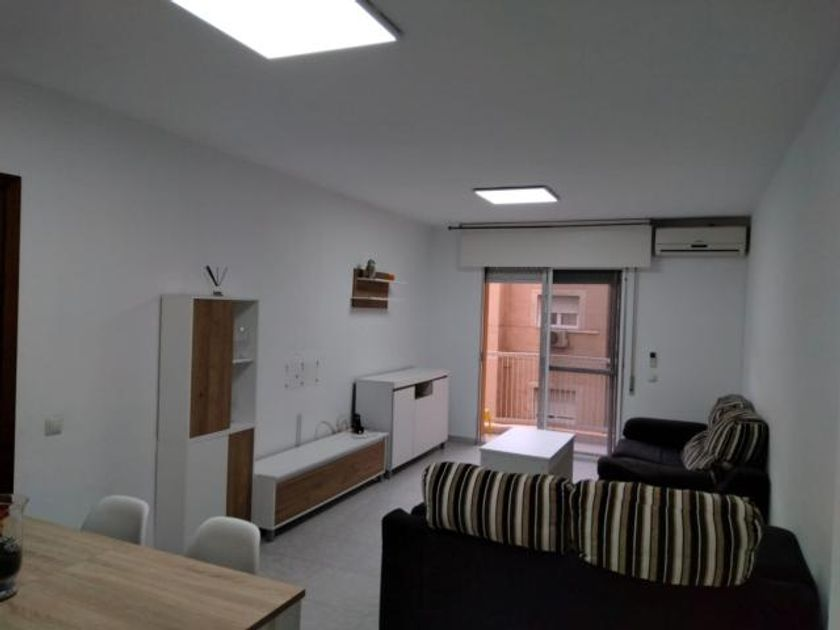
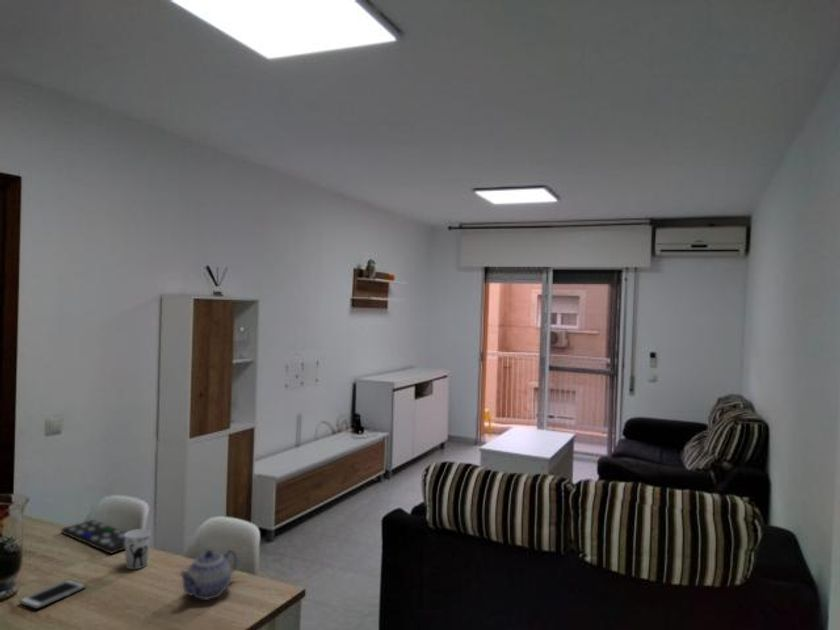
+ teapot (209, 571)
+ cup (137, 549)
+ cell phone (53, 593)
+ remote control (101, 535)
